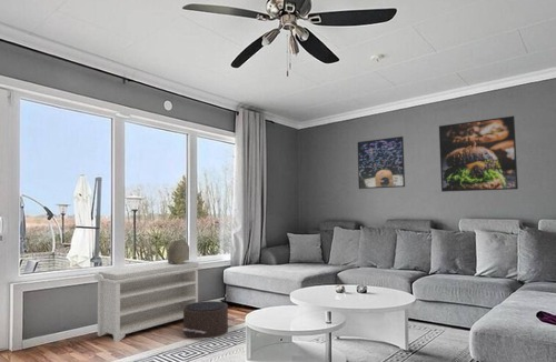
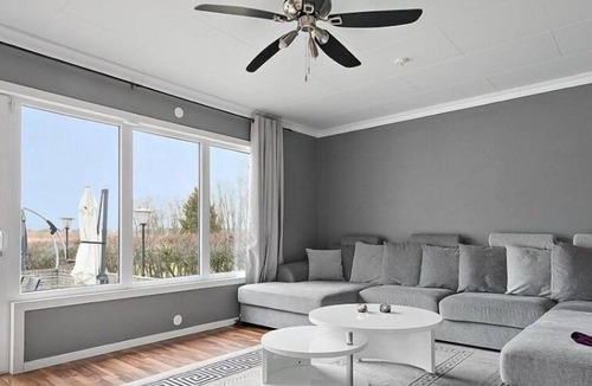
- ceramic vessel (178, 251)
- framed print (476, 155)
- pouf (208, 319)
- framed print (379, 163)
- bench (151, 296)
